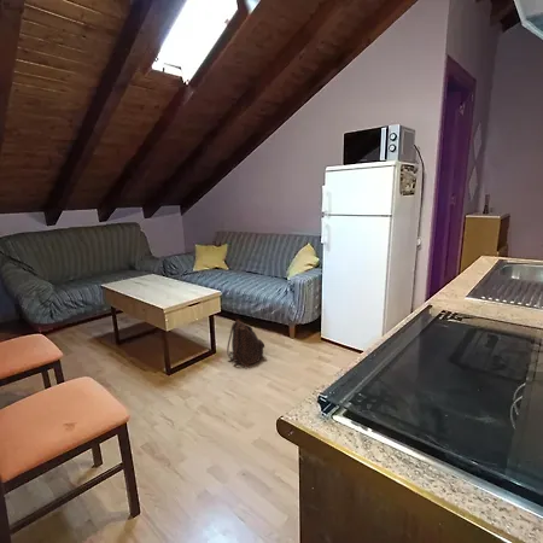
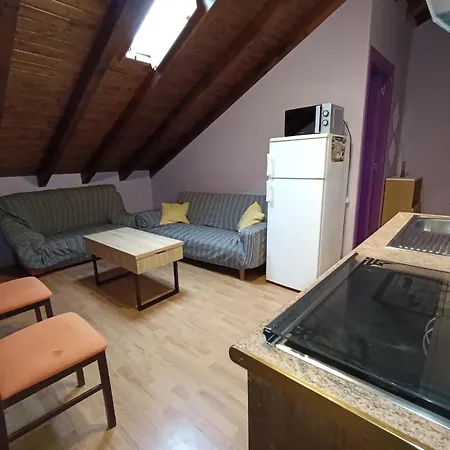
- backpack (245, 338)
